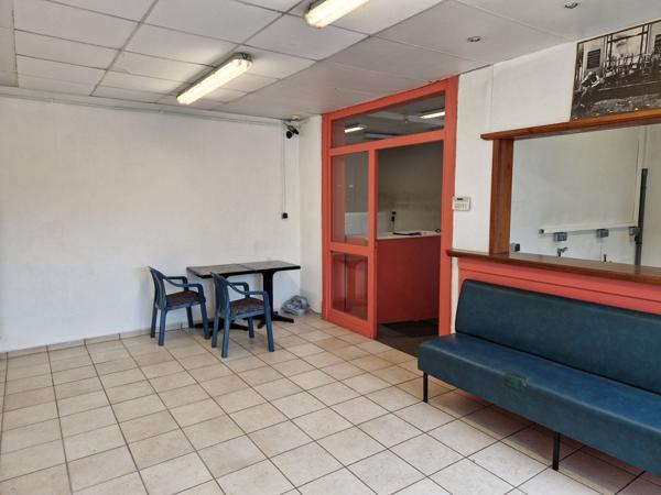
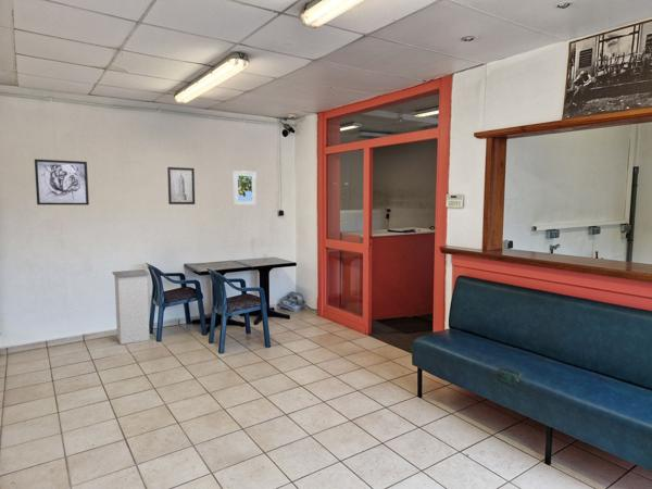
+ wall art (181, 186)
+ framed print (244, 188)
+ trash can (131, 304)
+ wall art (62, 183)
